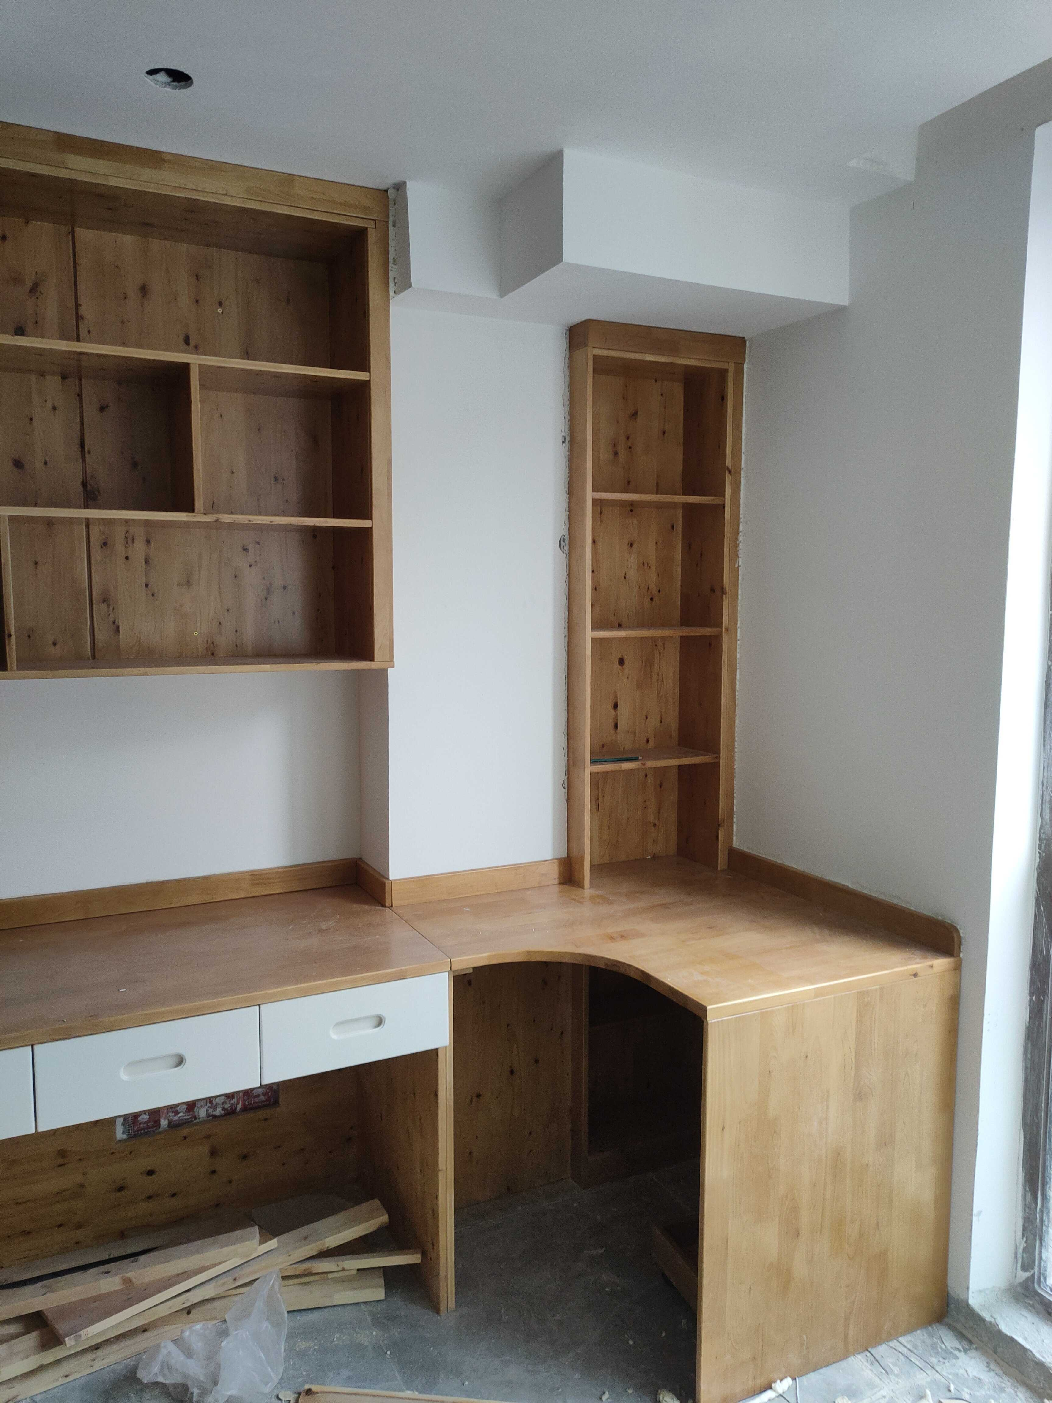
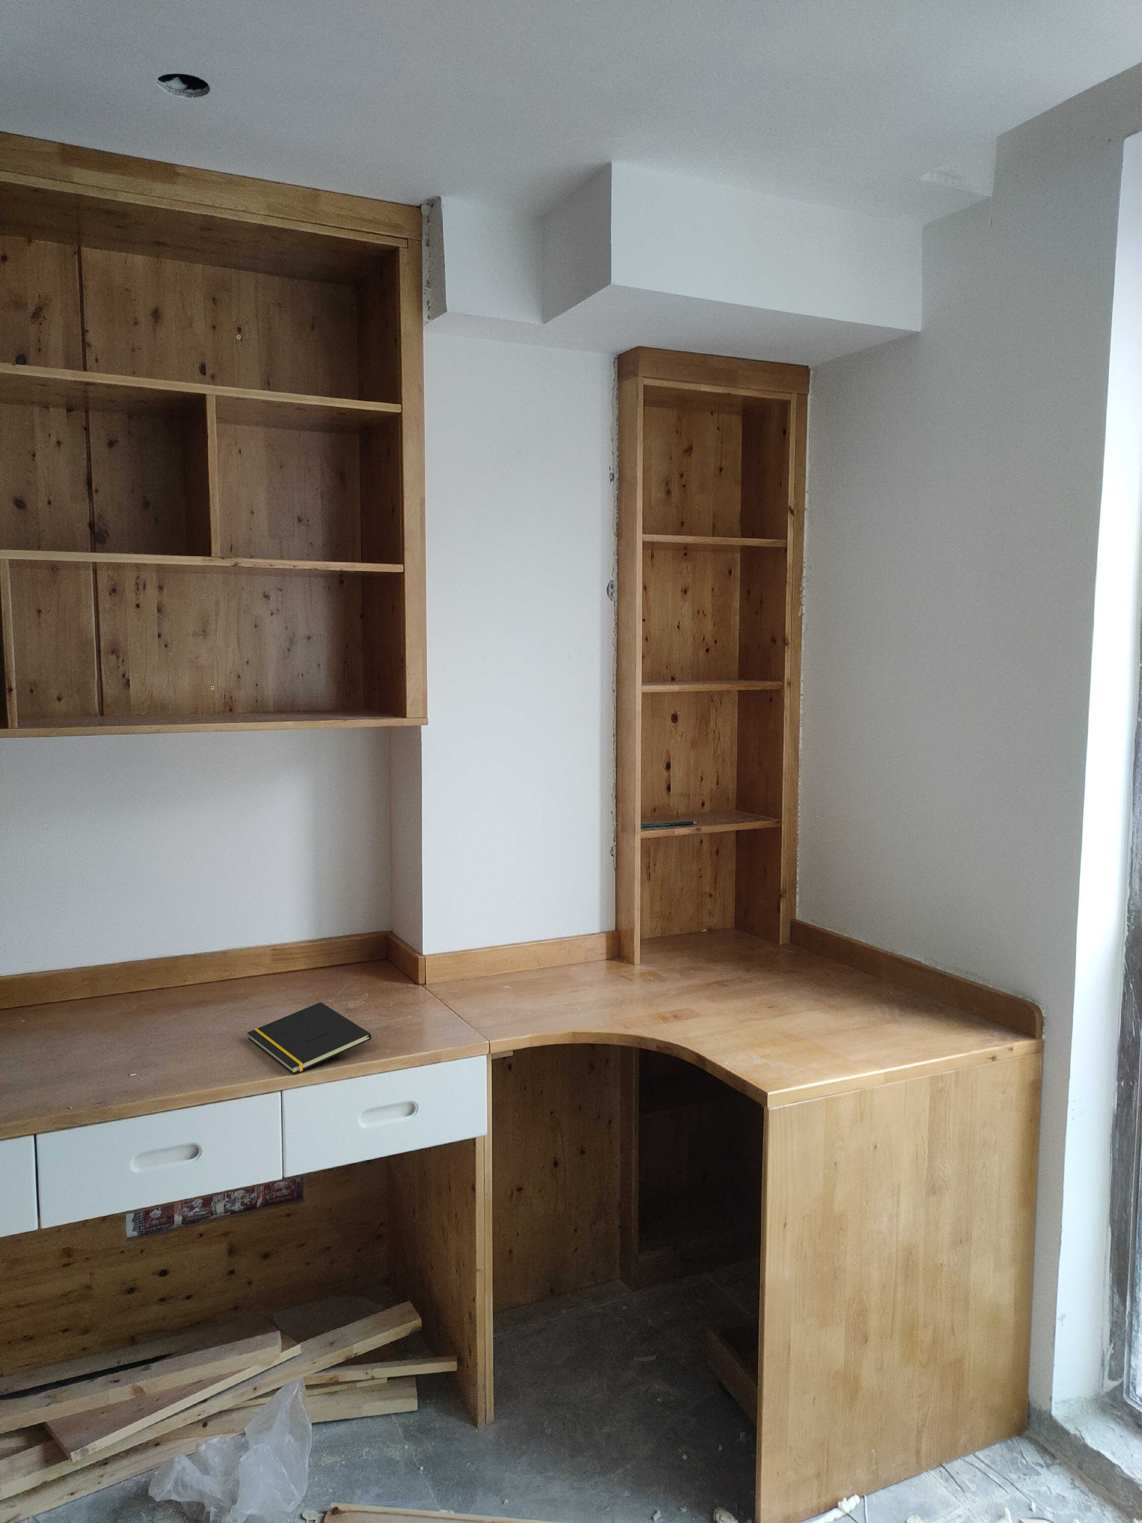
+ notepad (308, 1036)
